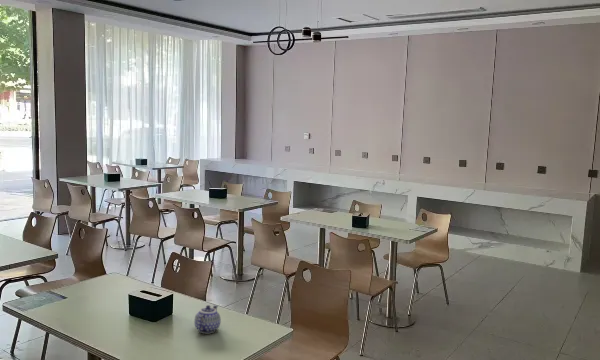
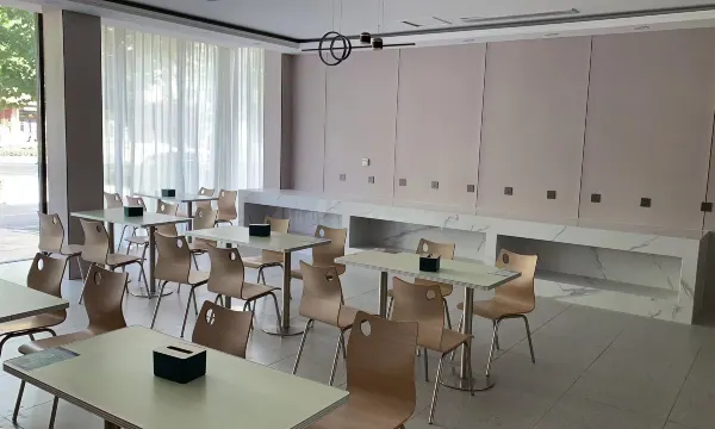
- teapot (207, 317)
